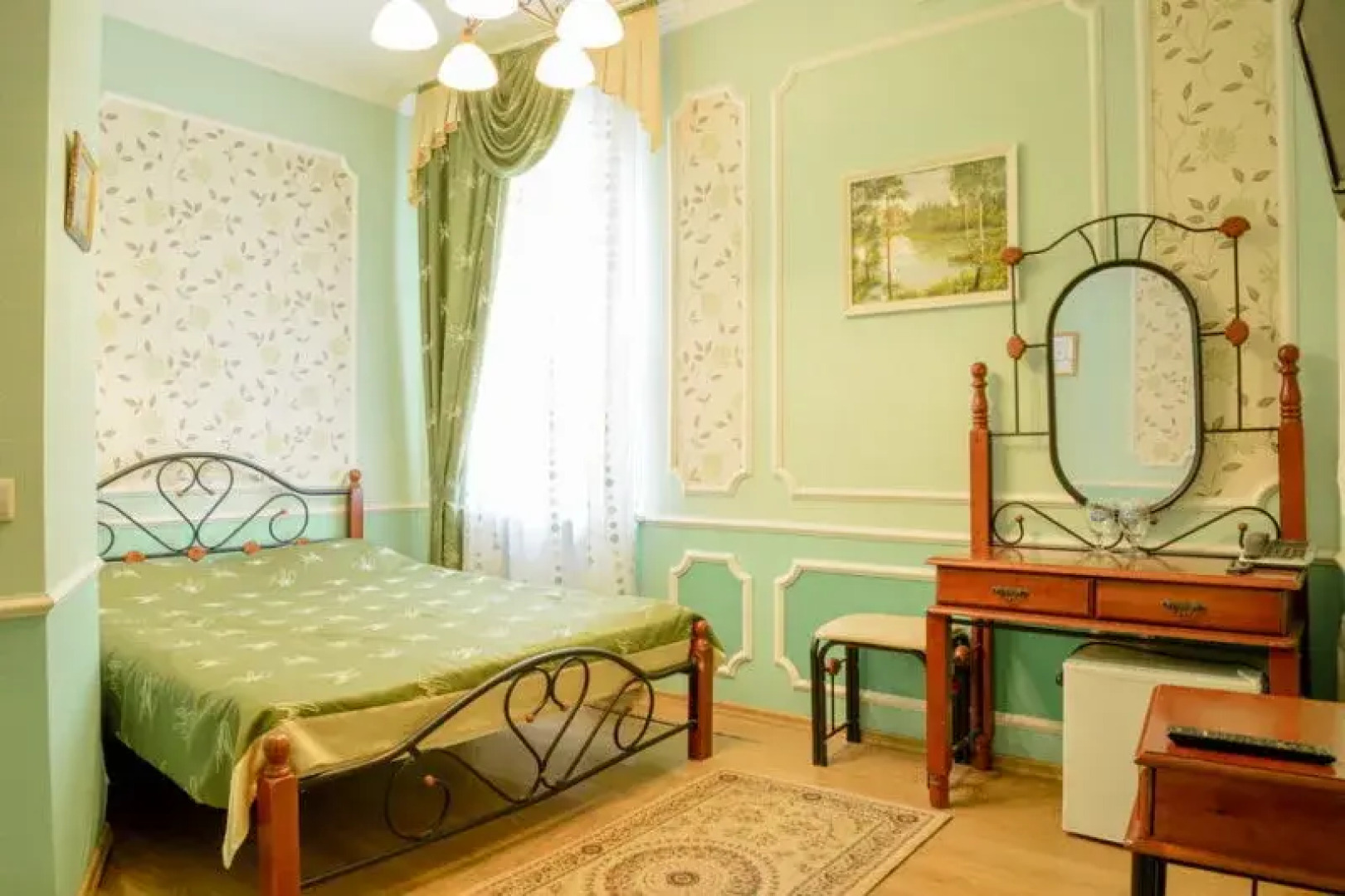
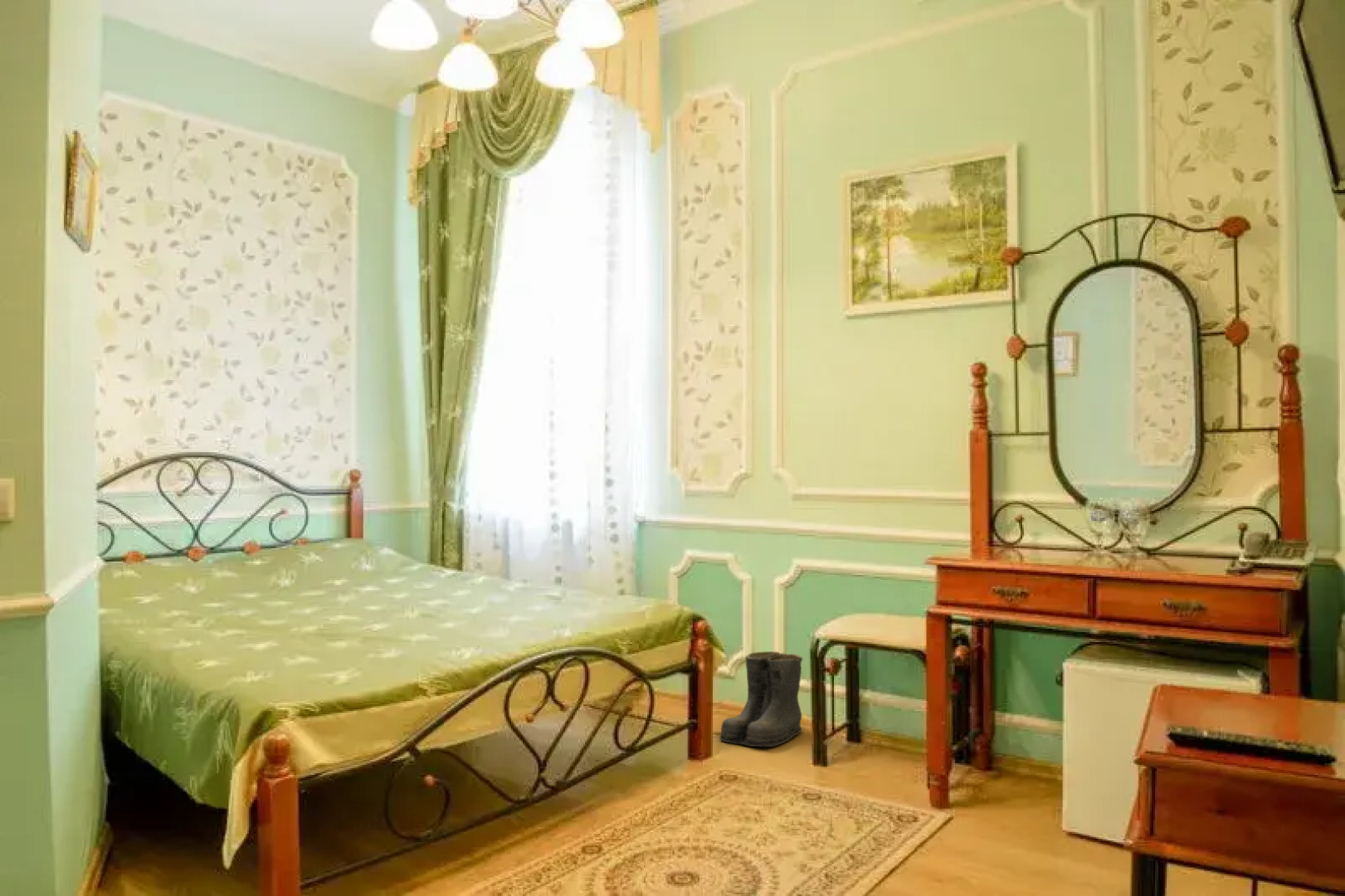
+ boots (763, 696)
